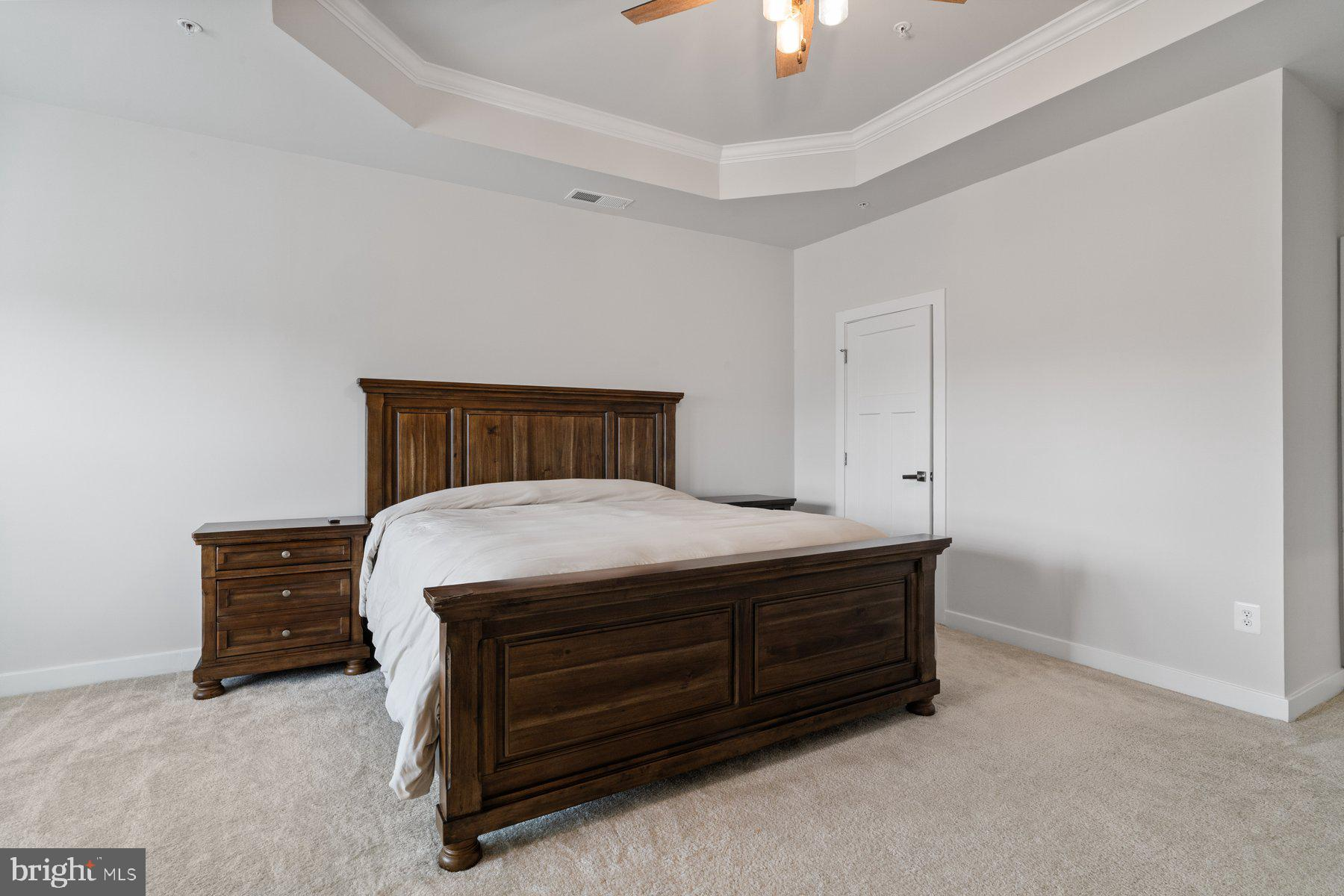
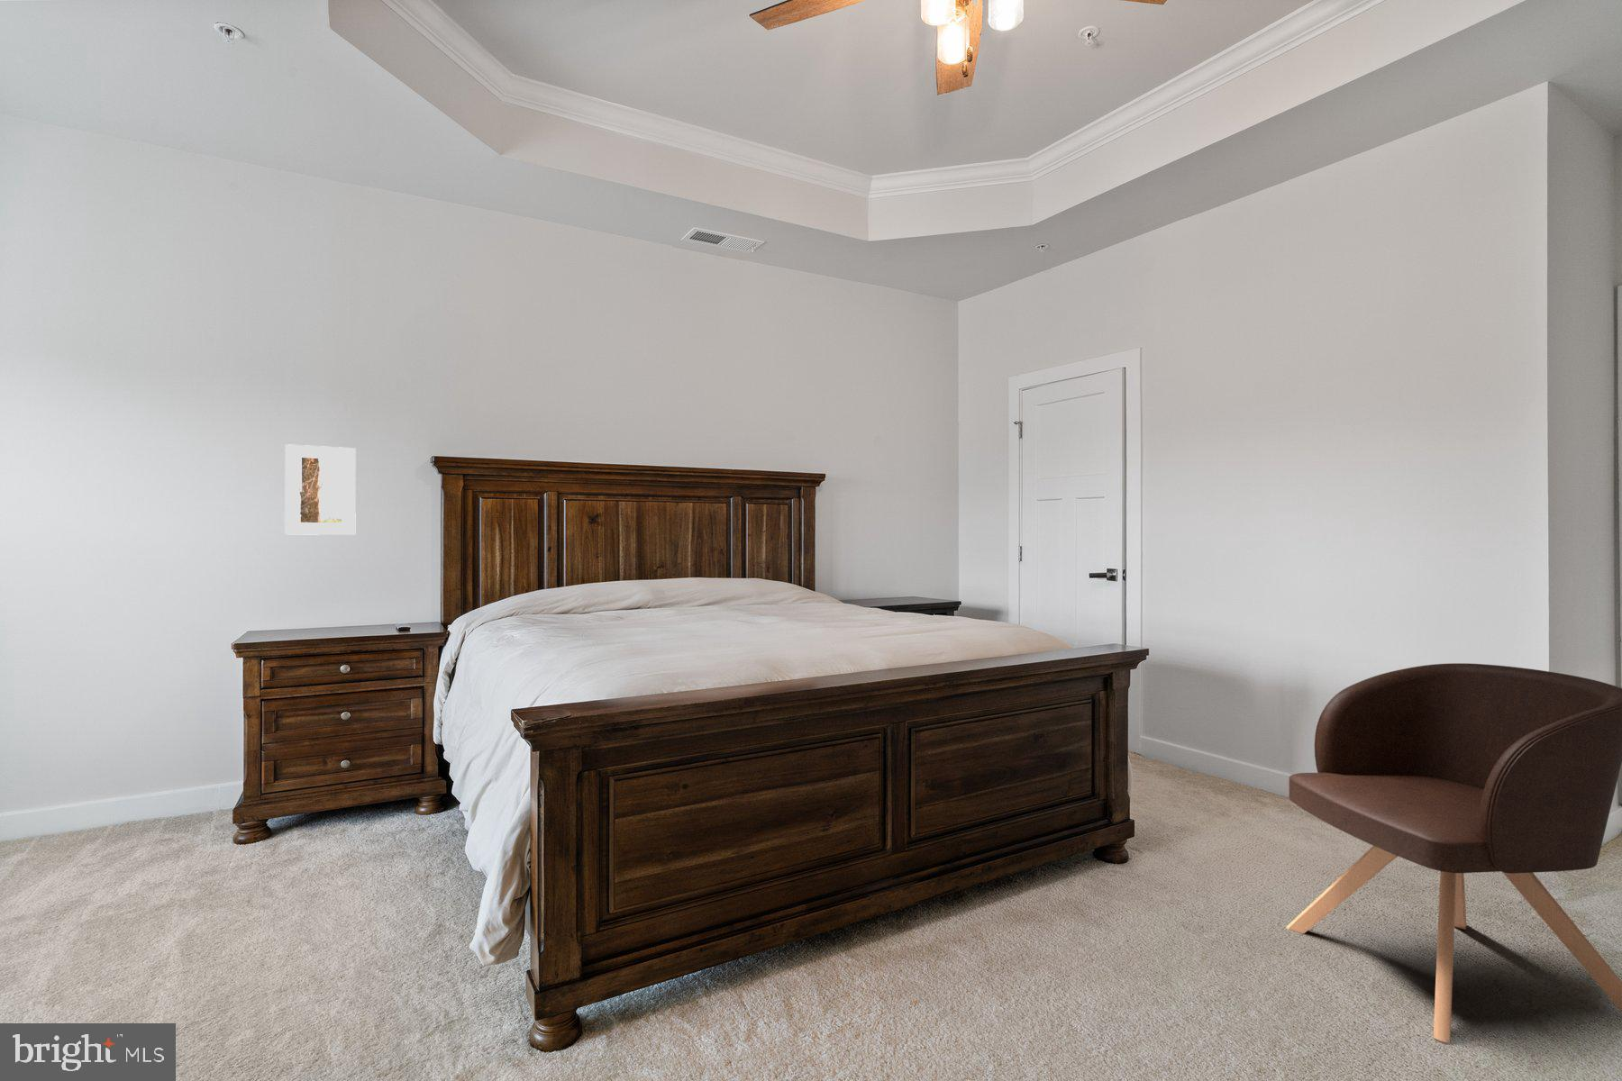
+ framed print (321, 490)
+ armchair (1452, 823)
